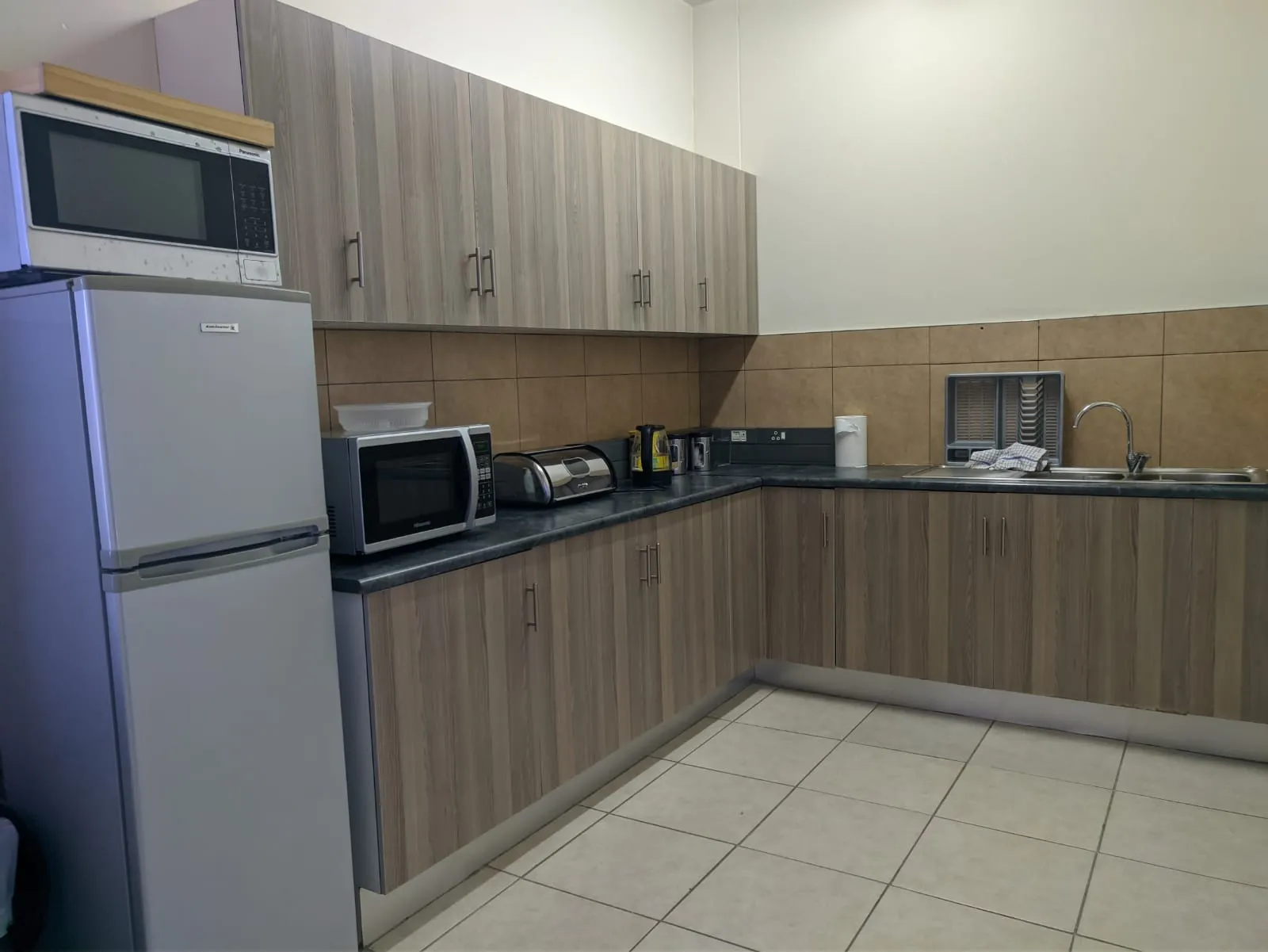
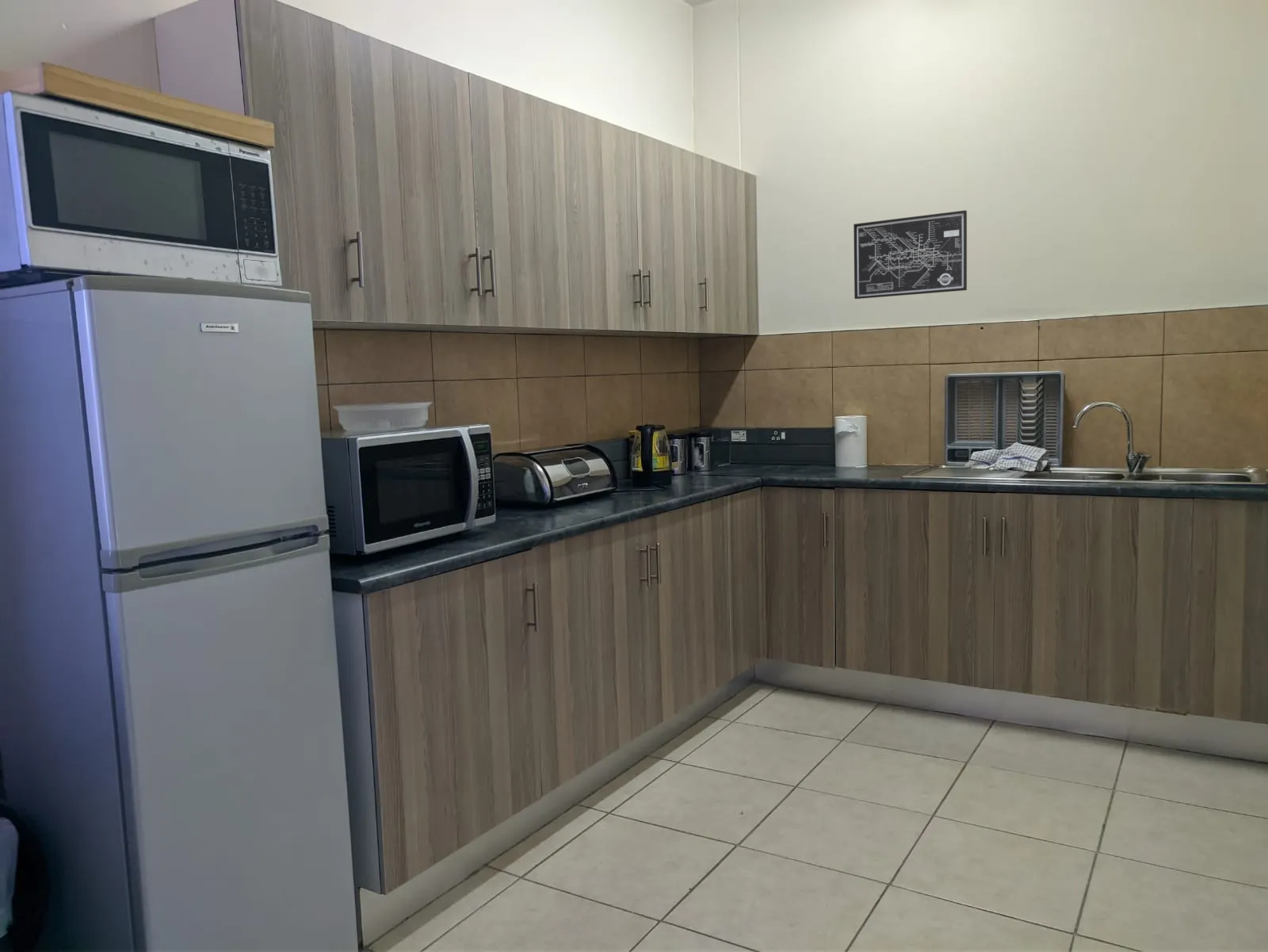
+ wall art (908, 256)
